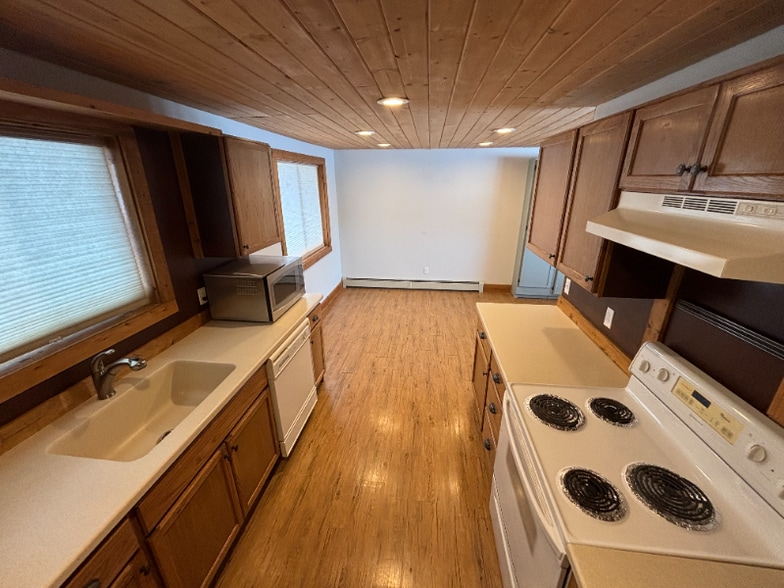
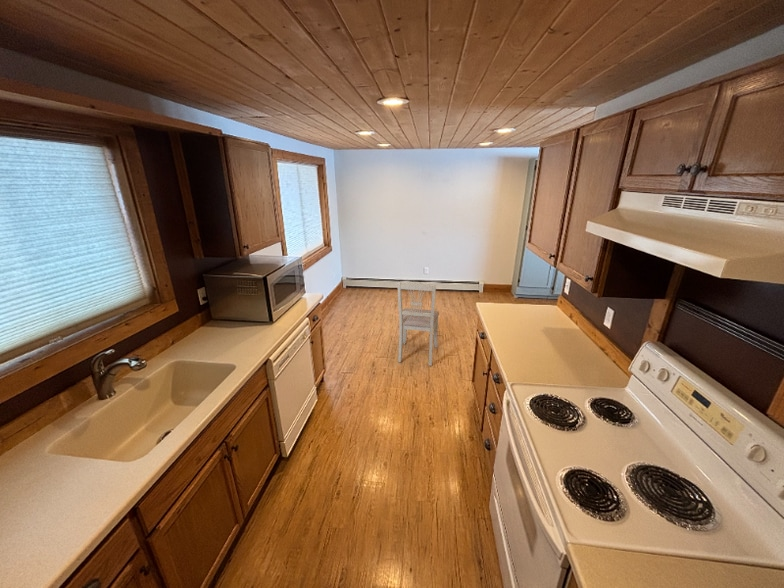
+ dining chair (418, 316)
